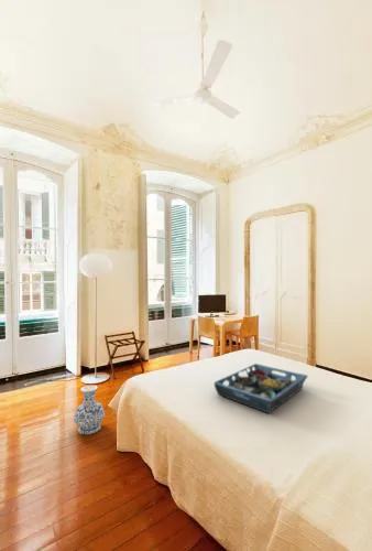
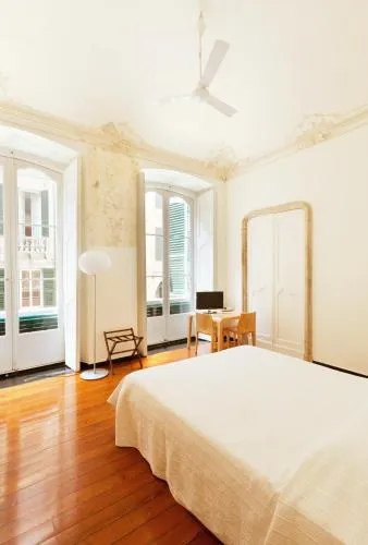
- vase (89, 408)
- serving tray (262, 383)
